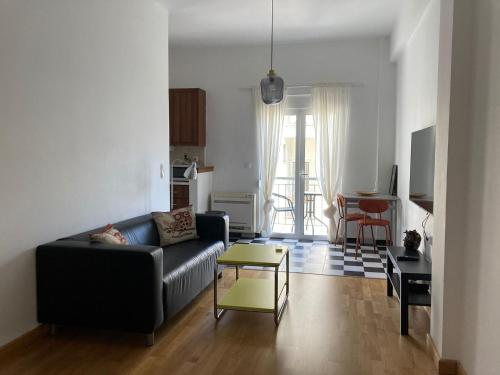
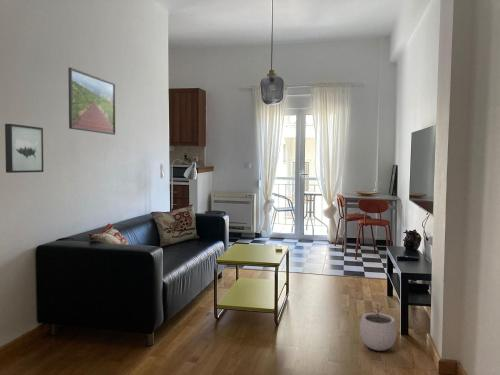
+ plant pot (378, 326)
+ wall art (25, 149)
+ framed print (94, 104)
